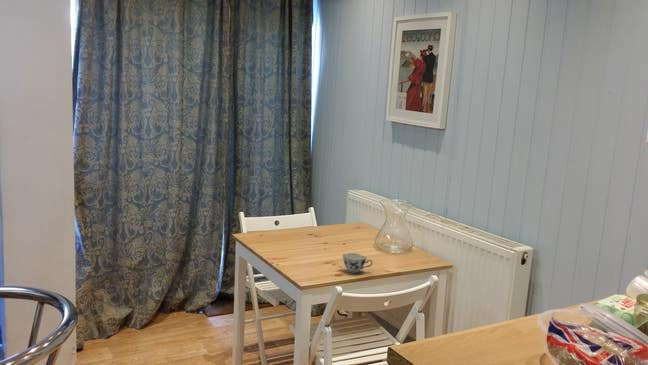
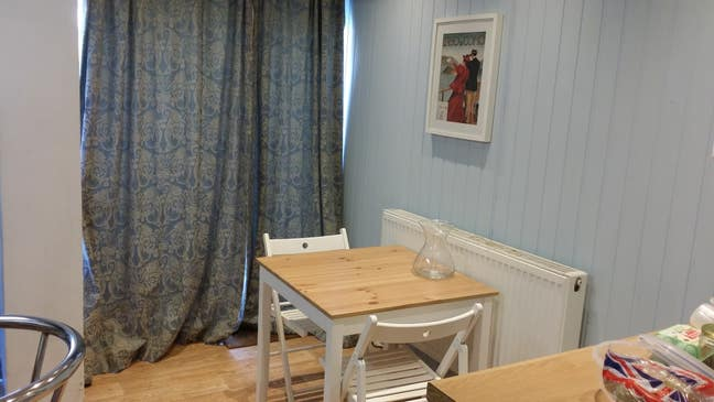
- chinaware (356, 263)
